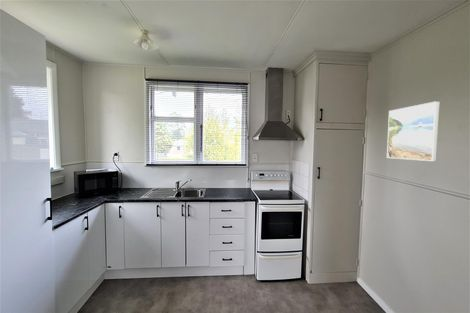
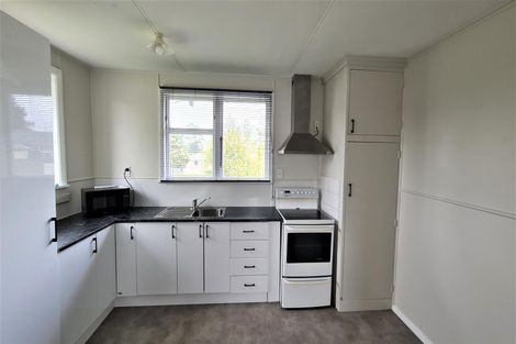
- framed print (409, 133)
